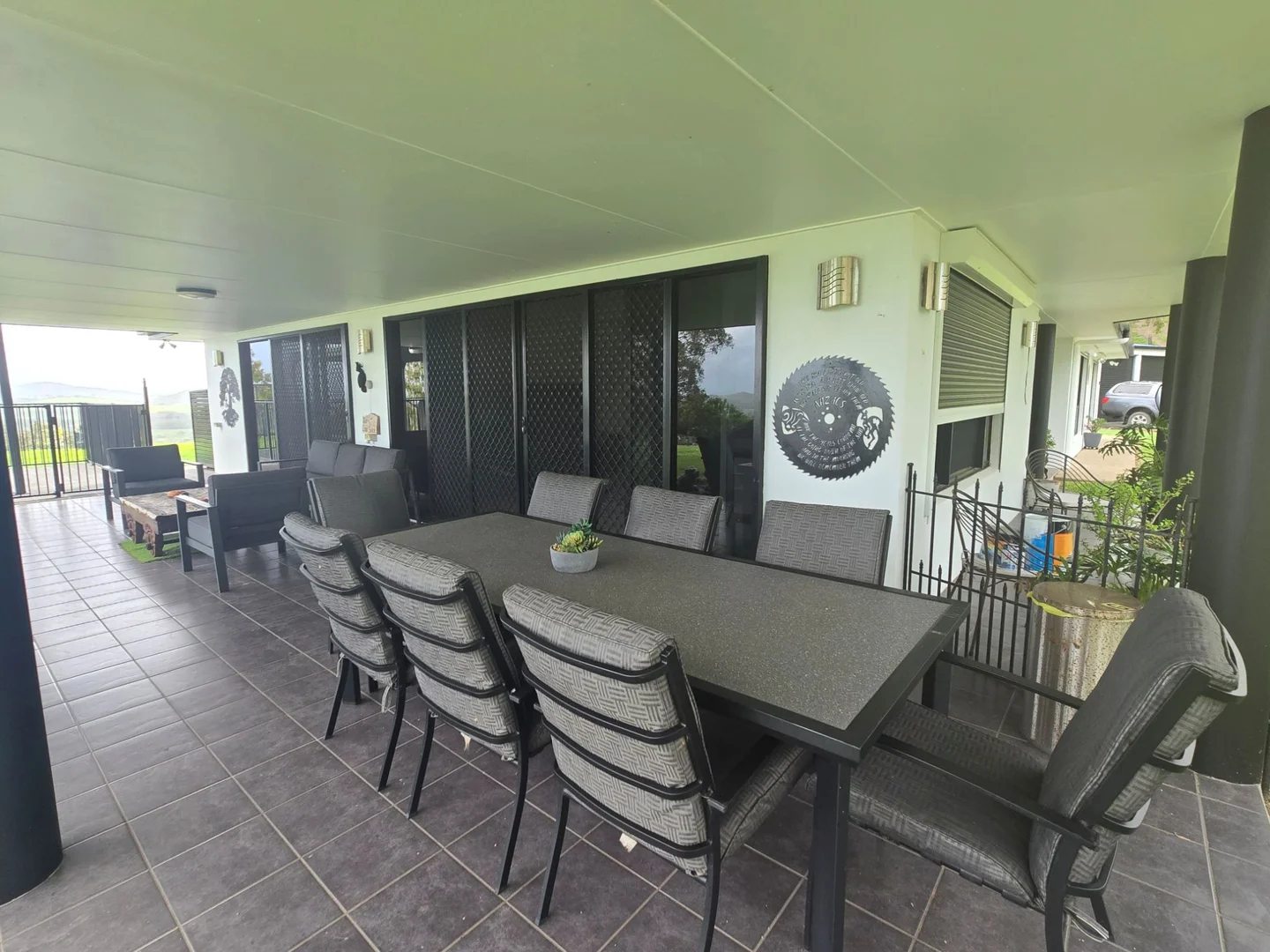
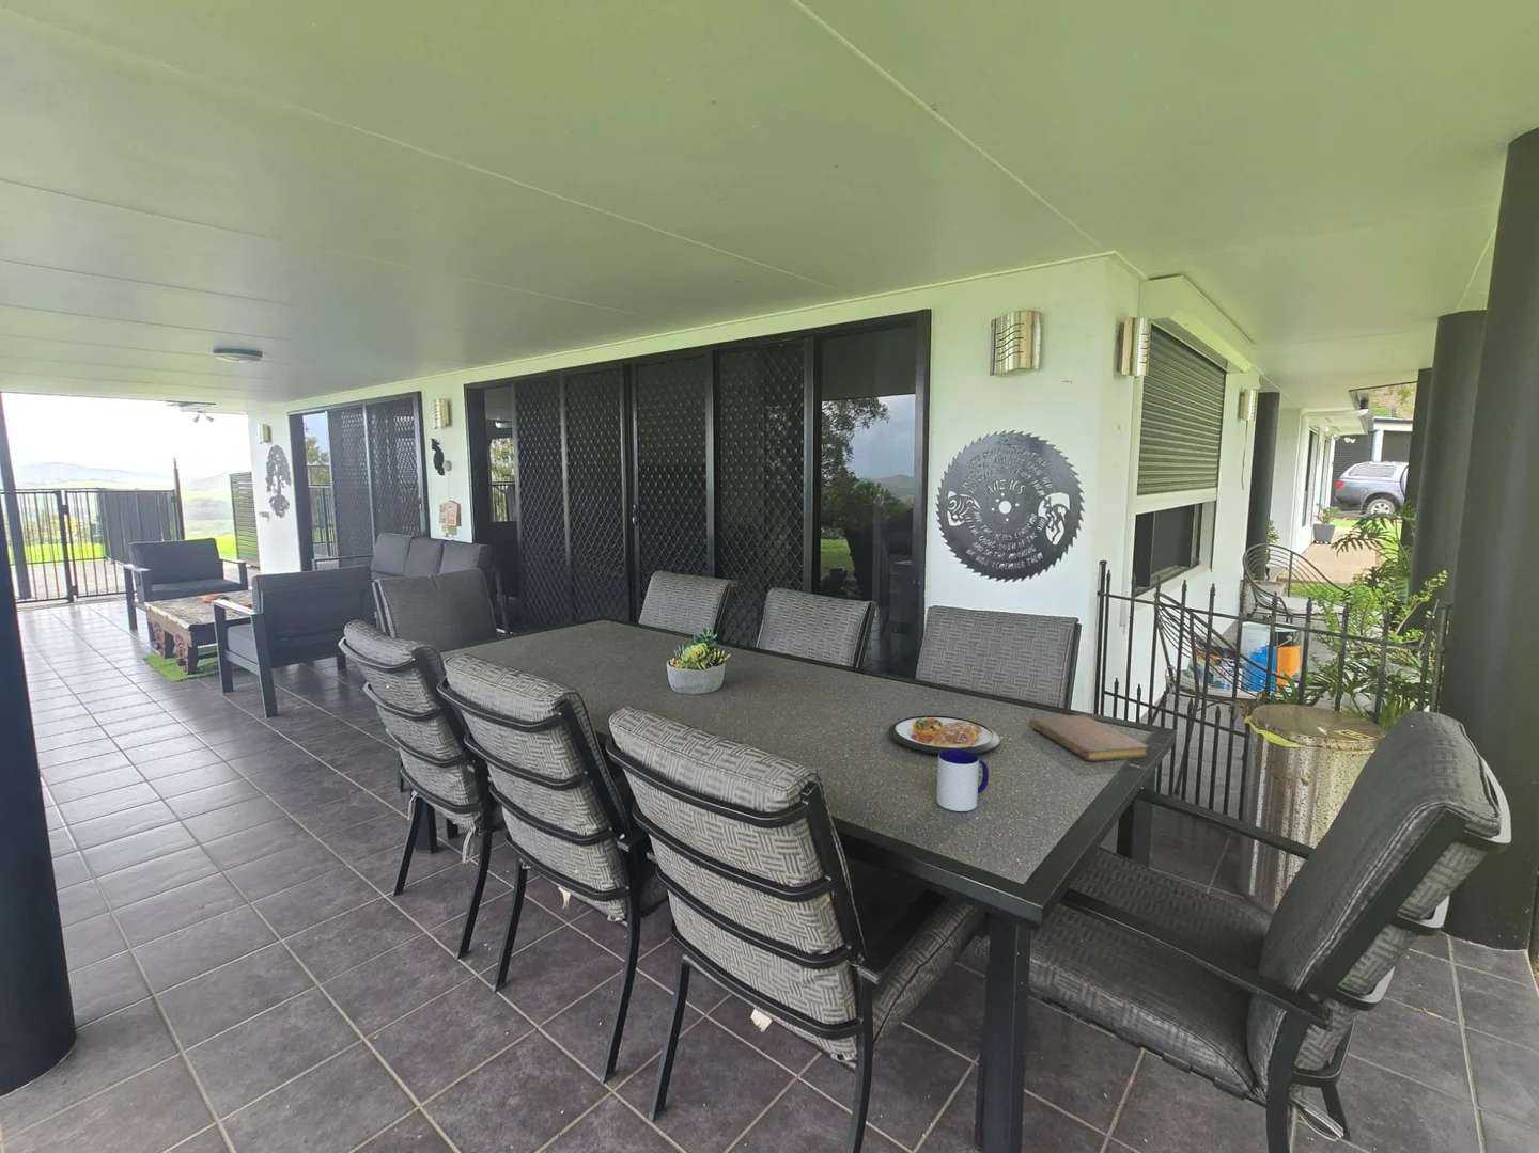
+ dish (943, 732)
+ notebook (1085, 735)
+ mug (965, 779)
